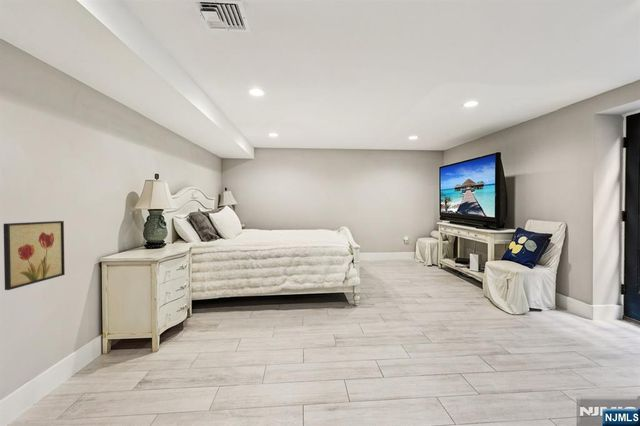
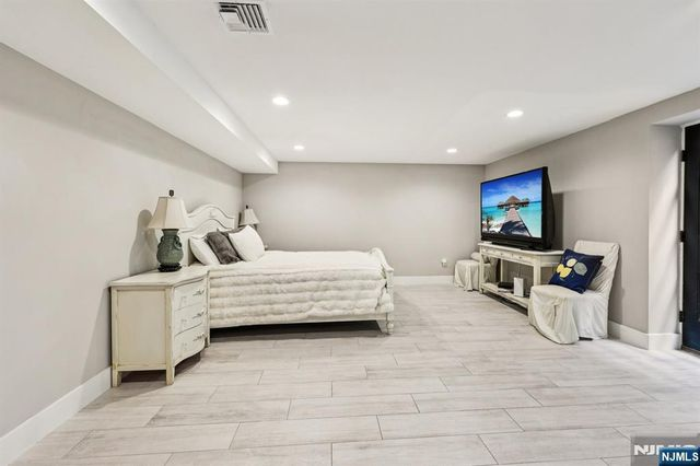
- wall art (35, 252)
